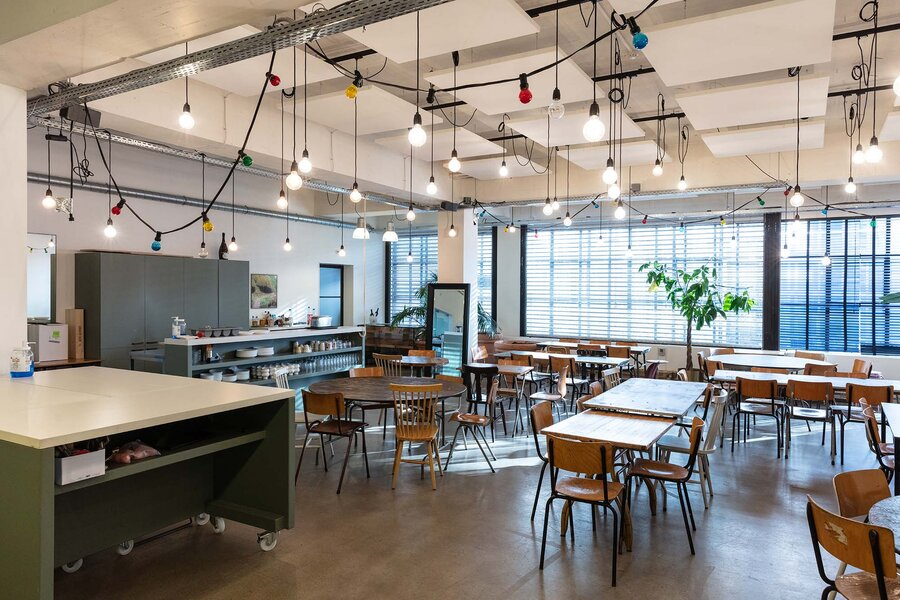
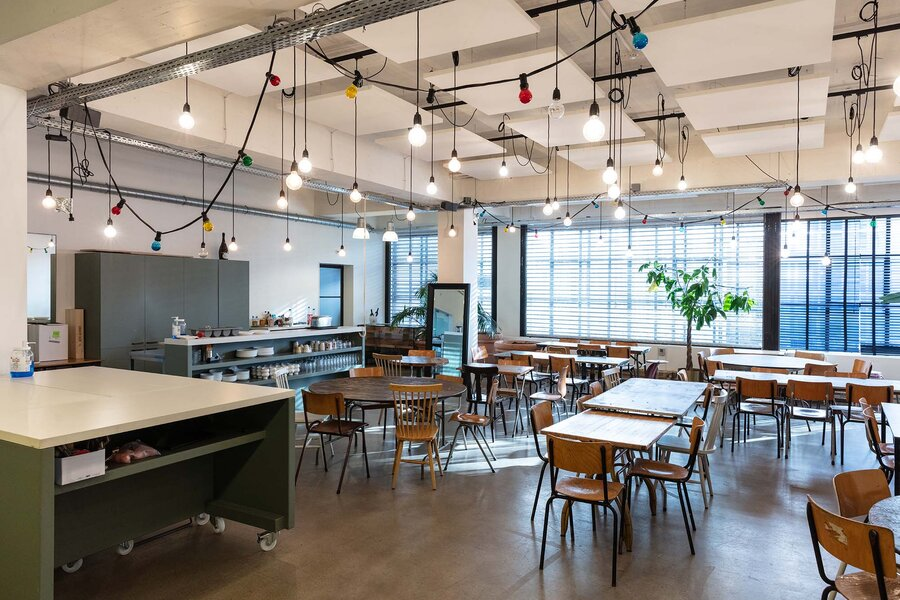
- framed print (264, 291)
